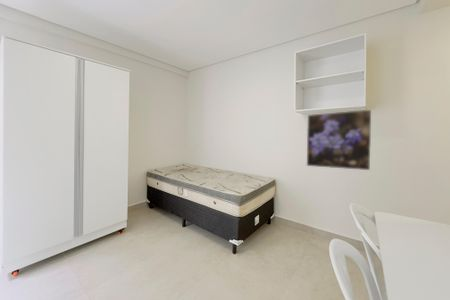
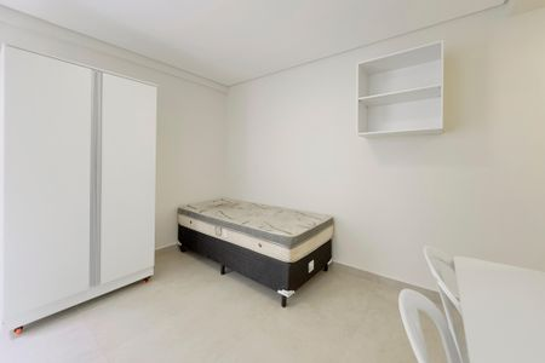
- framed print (336, 140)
